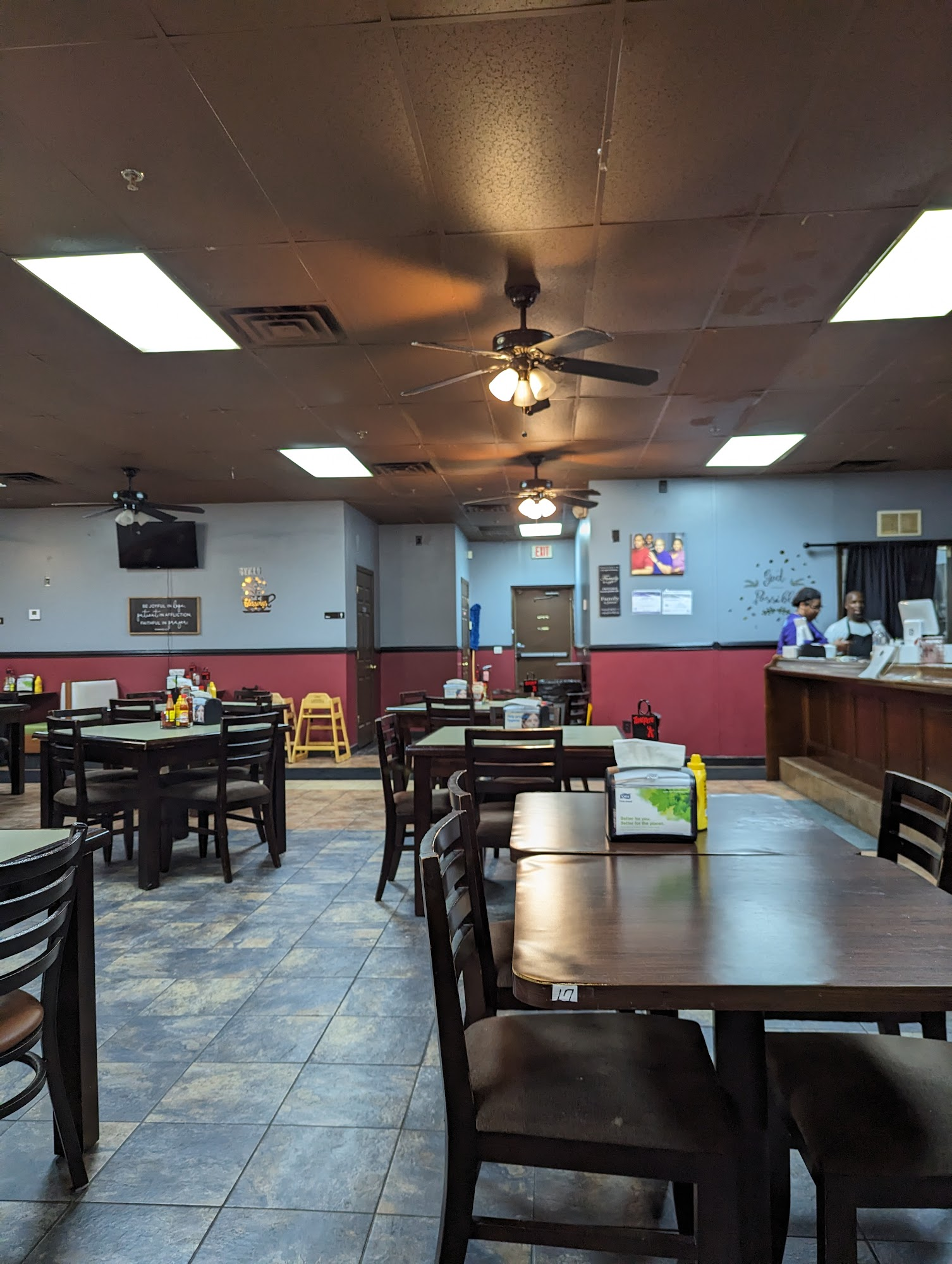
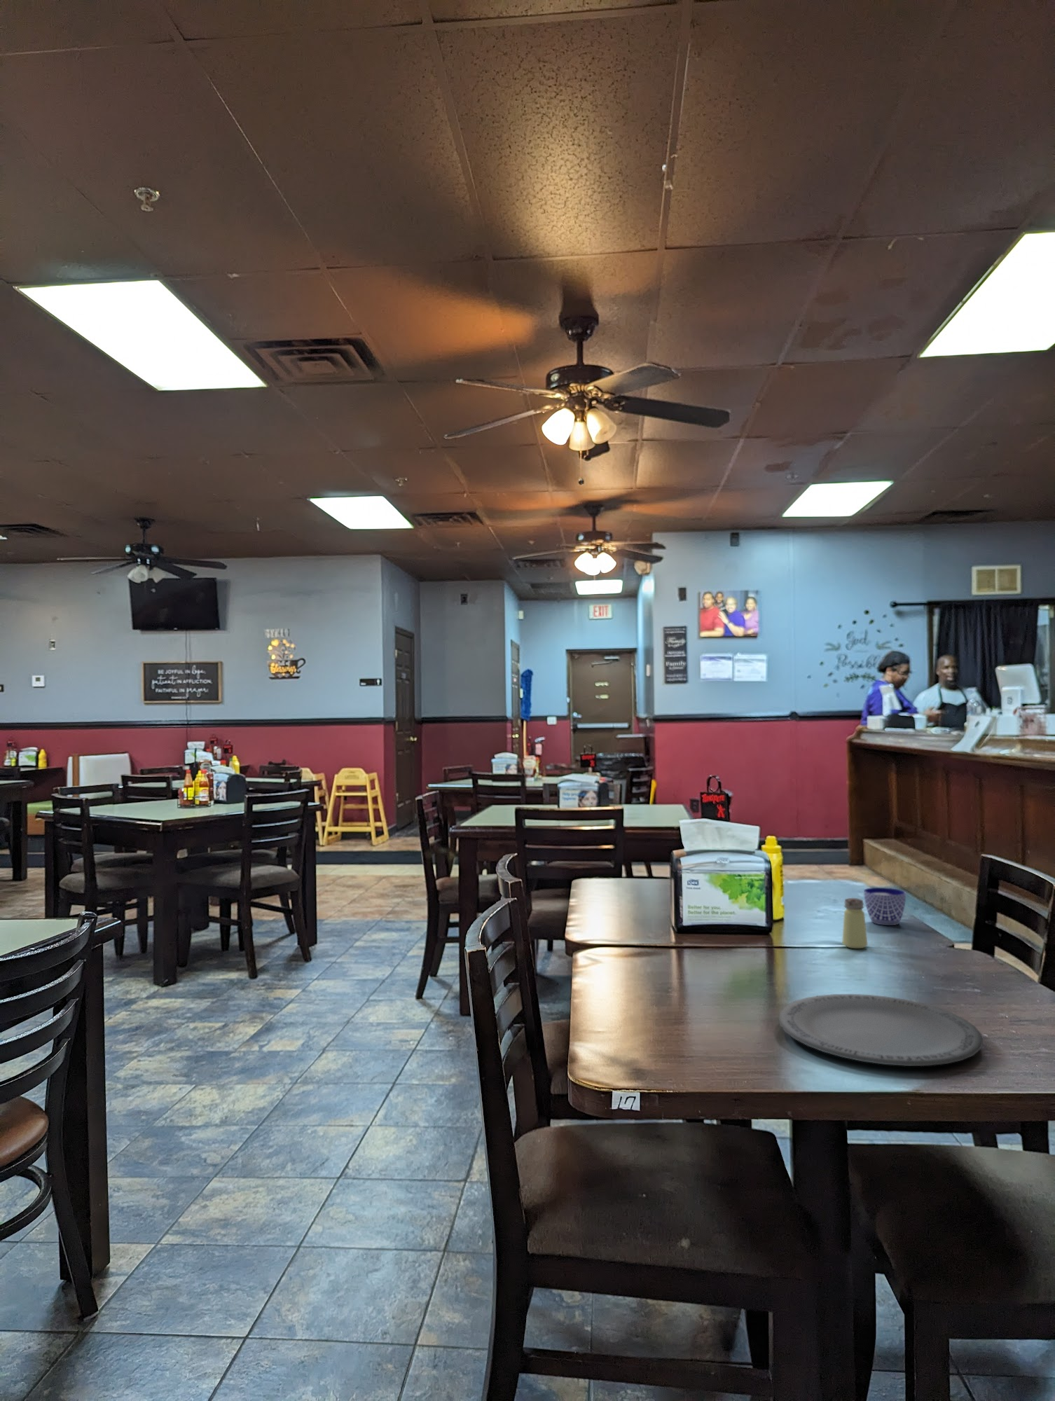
+ saltshaker (854, 922)
+ plate (877, 1030)
+ cup (883, 906)
